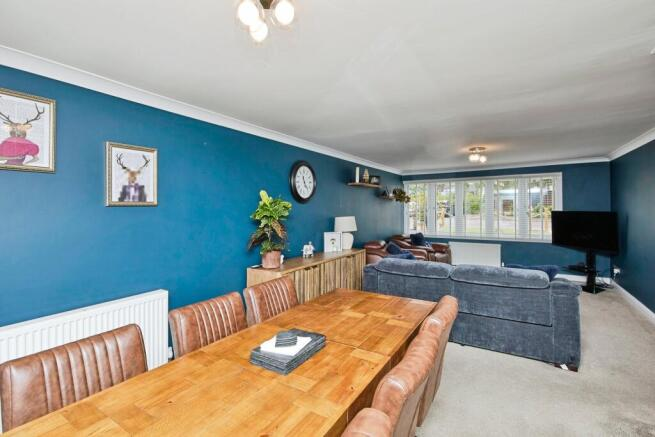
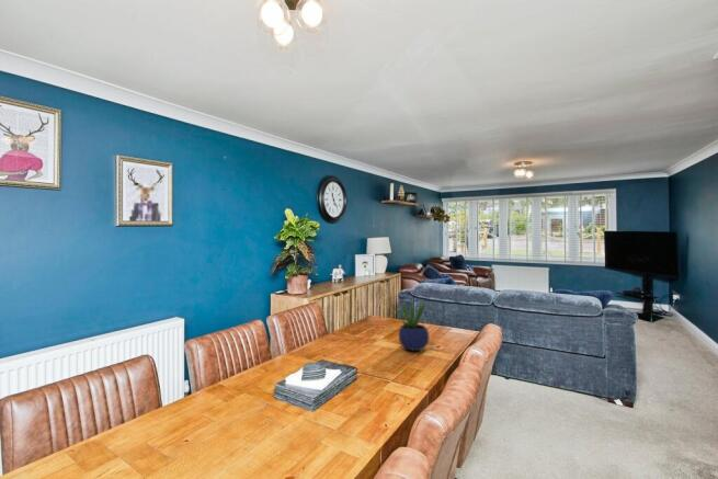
+ potted plant (411, 323)
